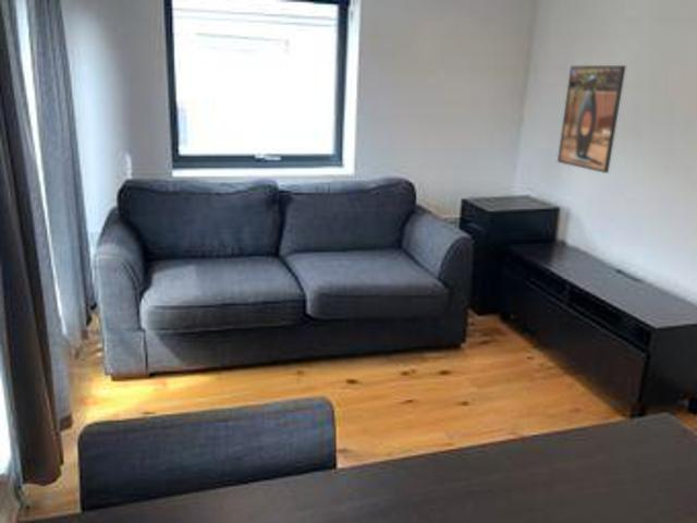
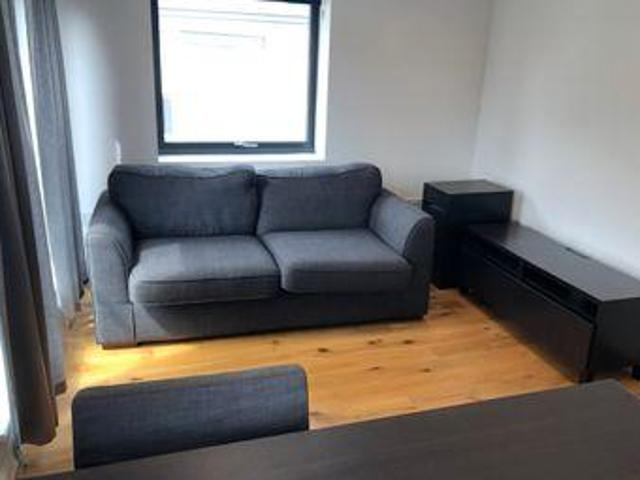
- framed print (588, 118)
